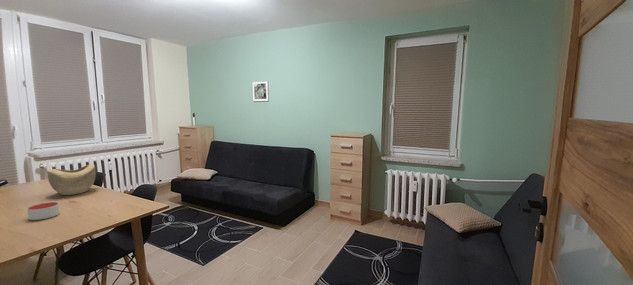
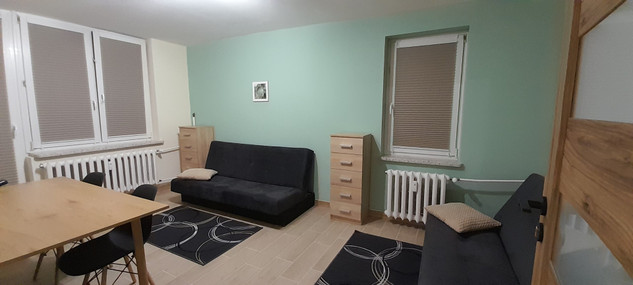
- candle (43, 210)
- decorative bowl (73, 179)
